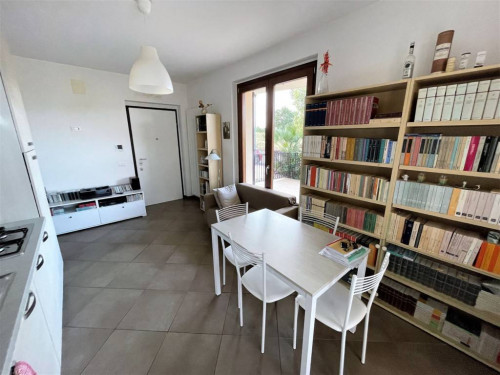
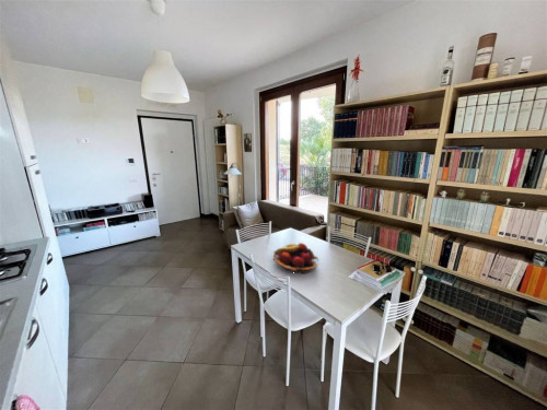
+ fruit basket (294, 256)
